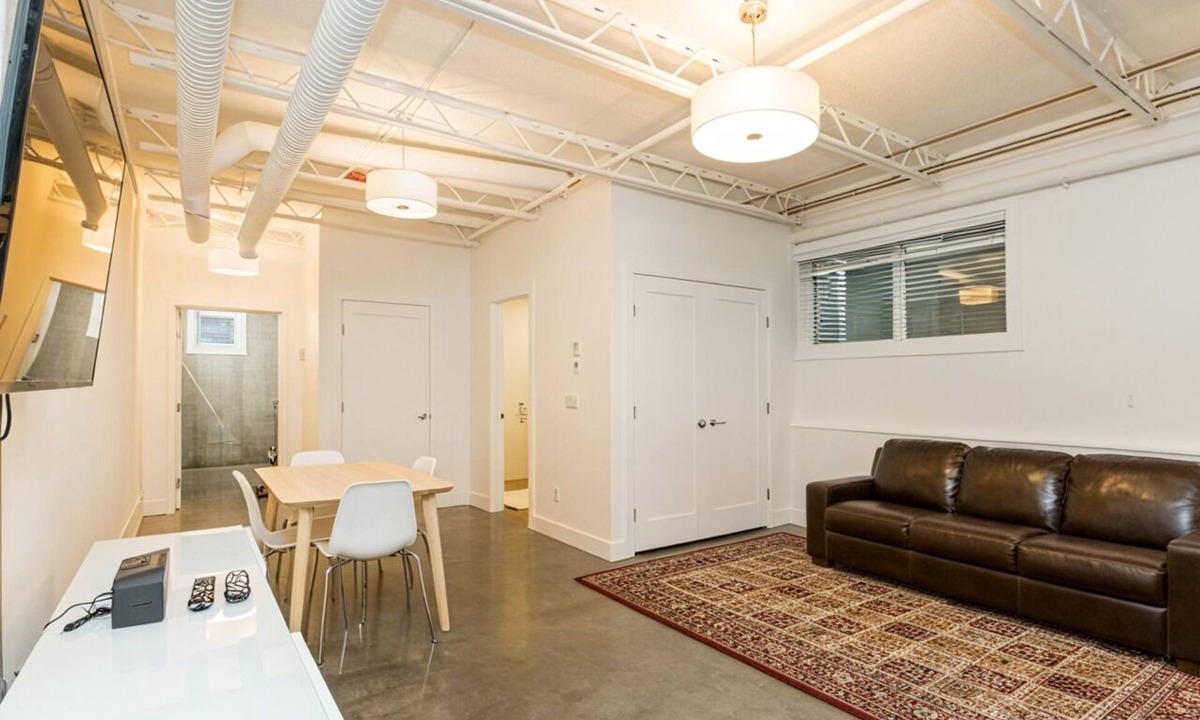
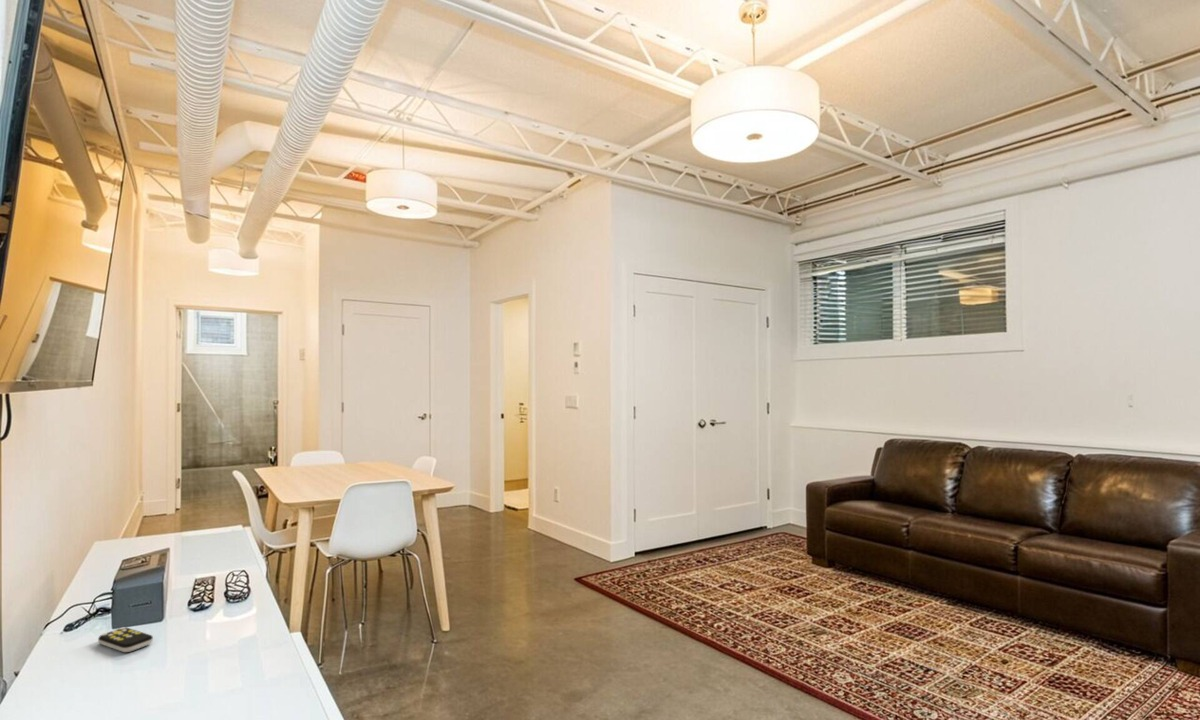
+ remote control (125, 639)
